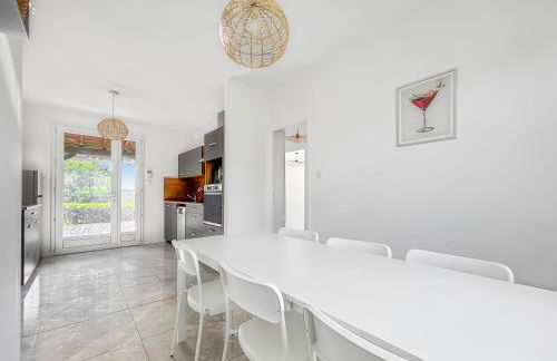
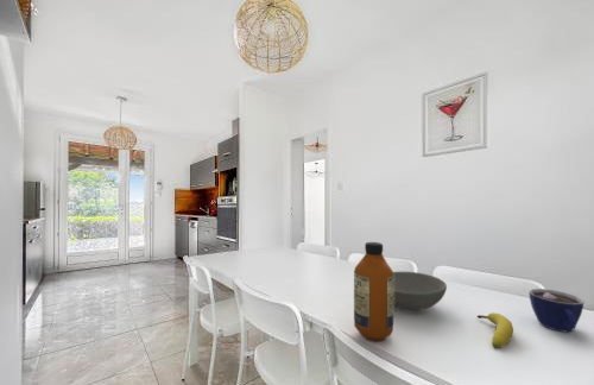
+ cup (558, 313)
+ fruit (497, 326)
+ bowl (407, 292)
+ bottle (373, 289)
